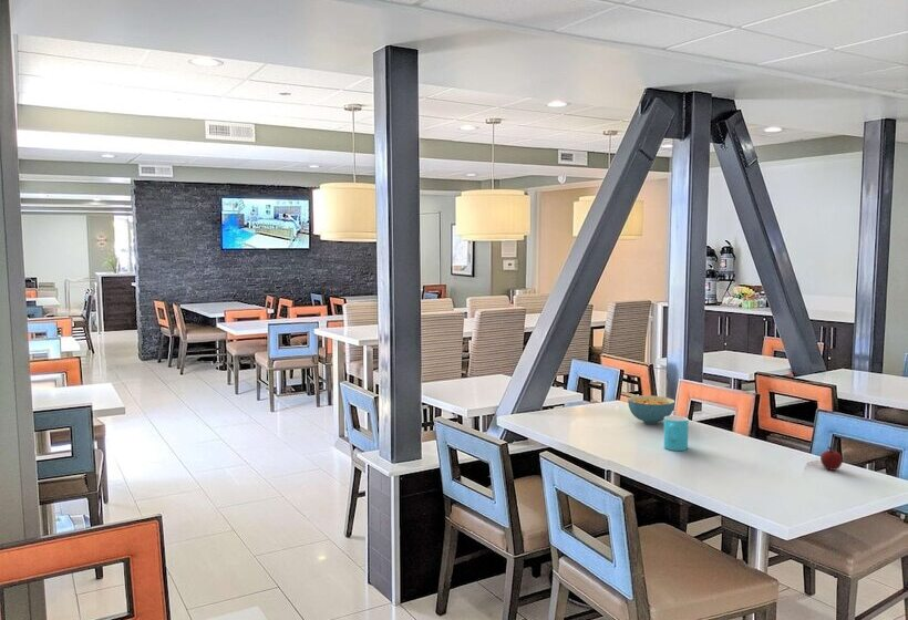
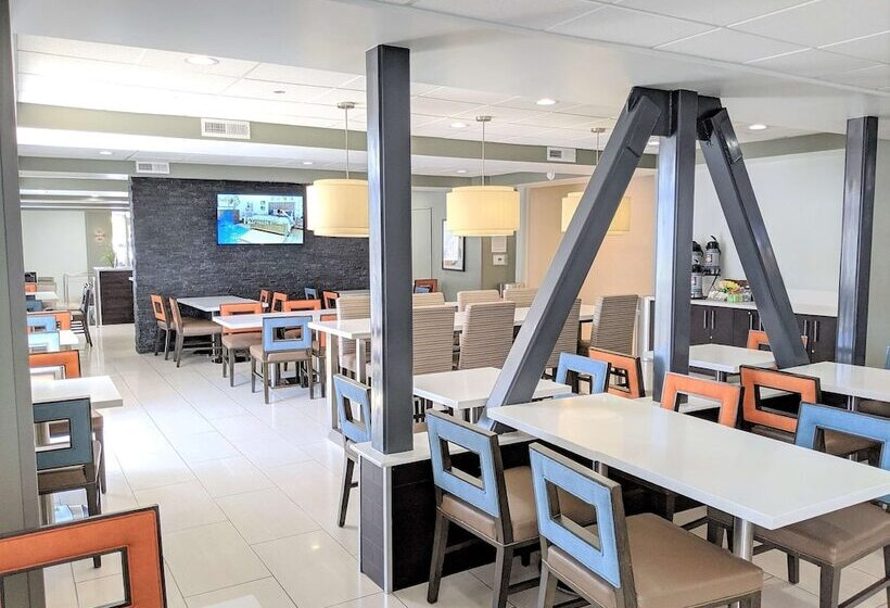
- cereal bowl (650, 411)
- cup (672, 433)
- apple (830, 457)
